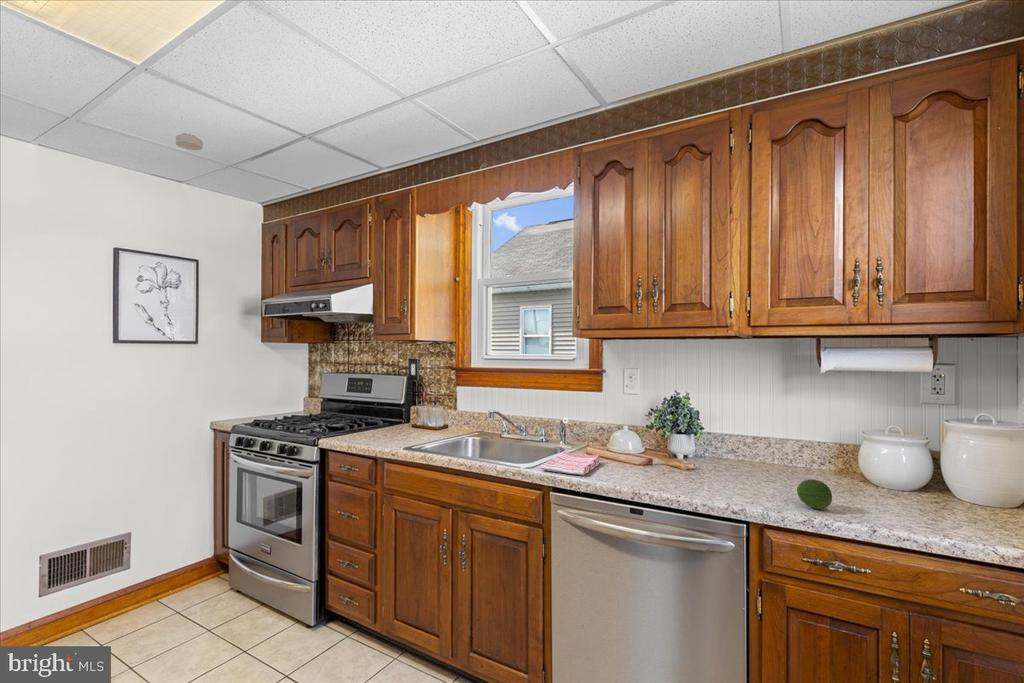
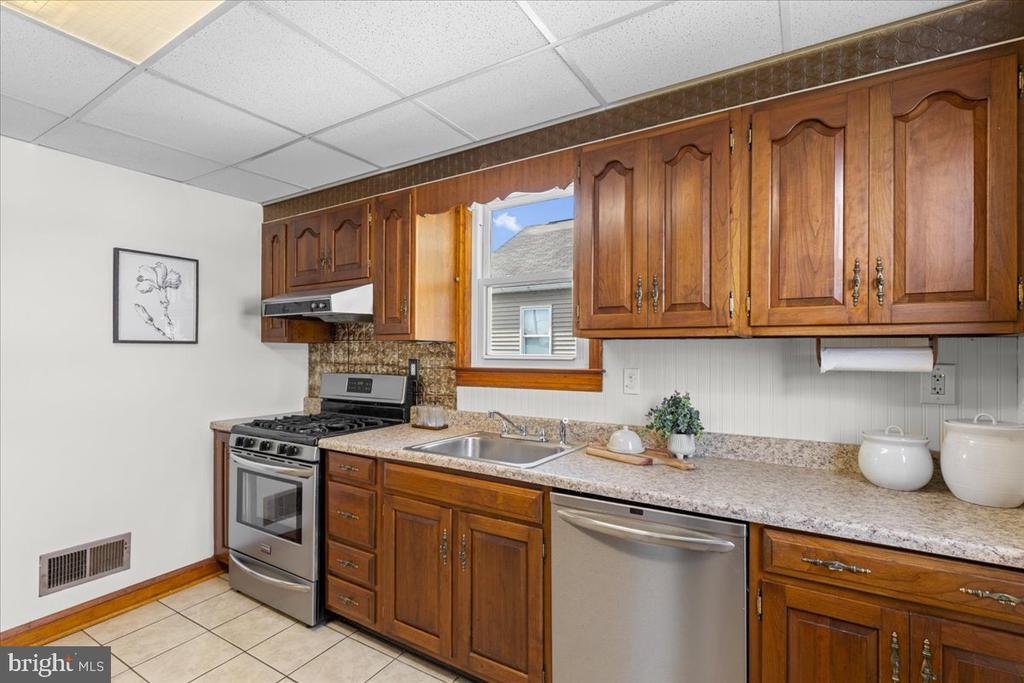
- smoke detector (189, 140)
- fruit (814, 493)
- dish towel (571, 462)
